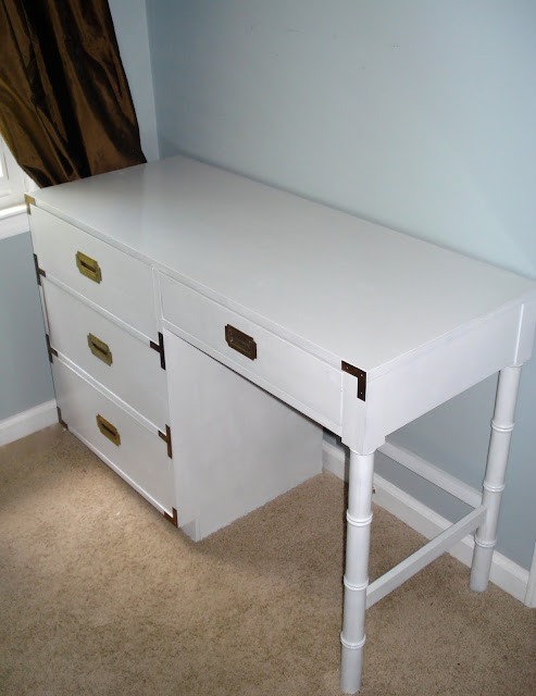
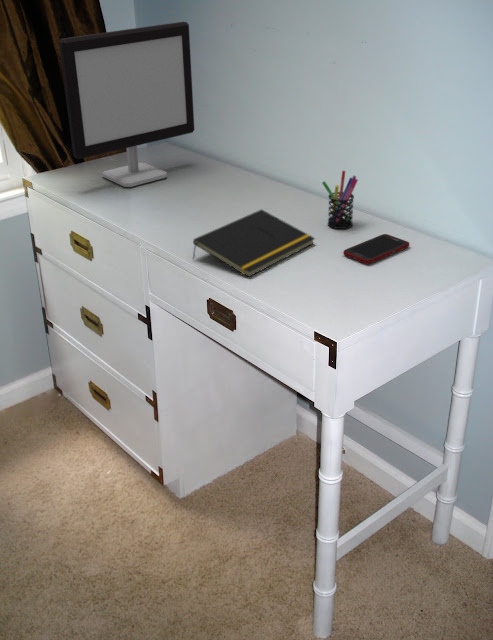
+ notepad (255, 241)
+ pen holder (338, 199)
+ computer monitor (130, 106)
+ cell phone (376, 248)
